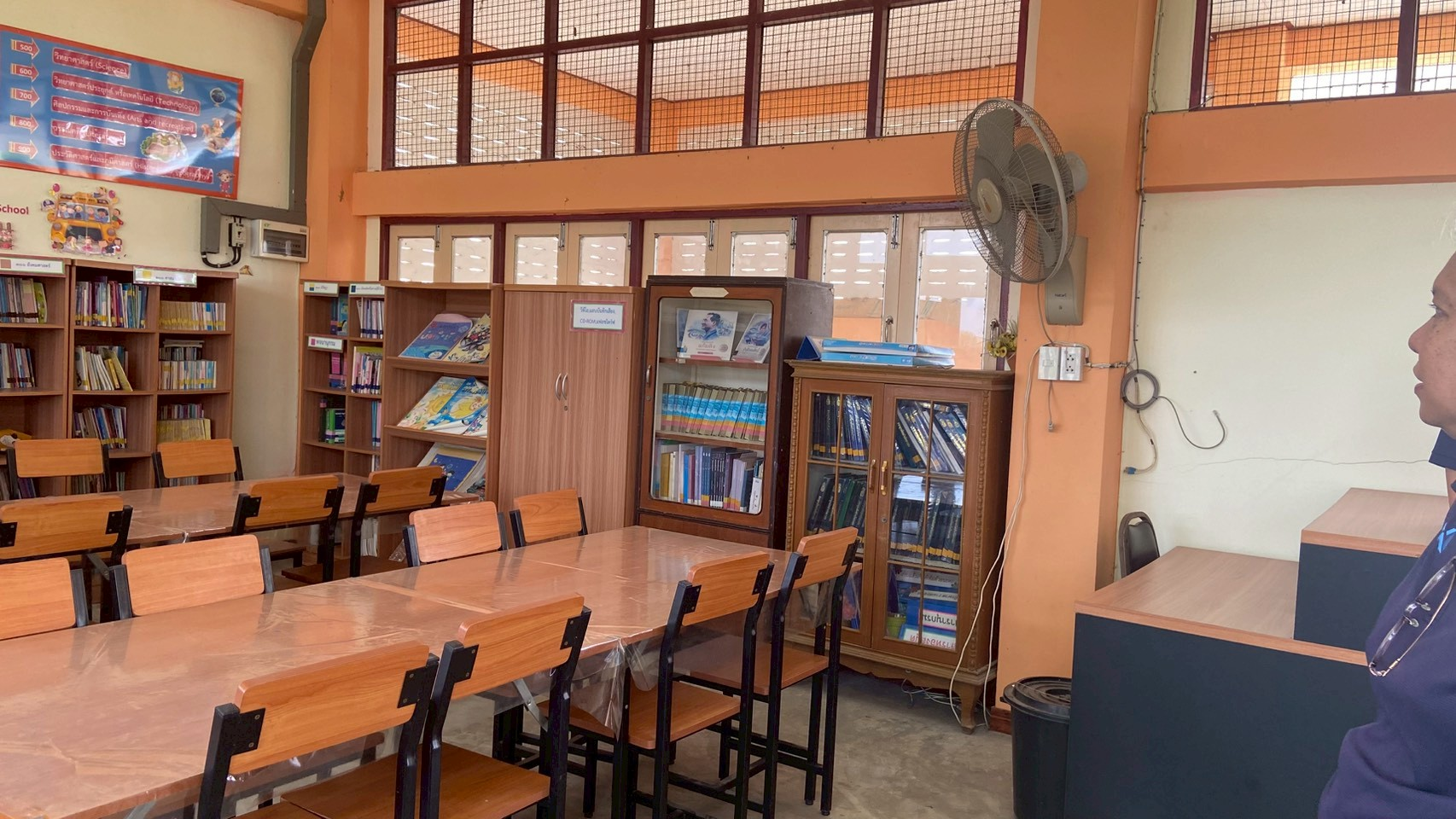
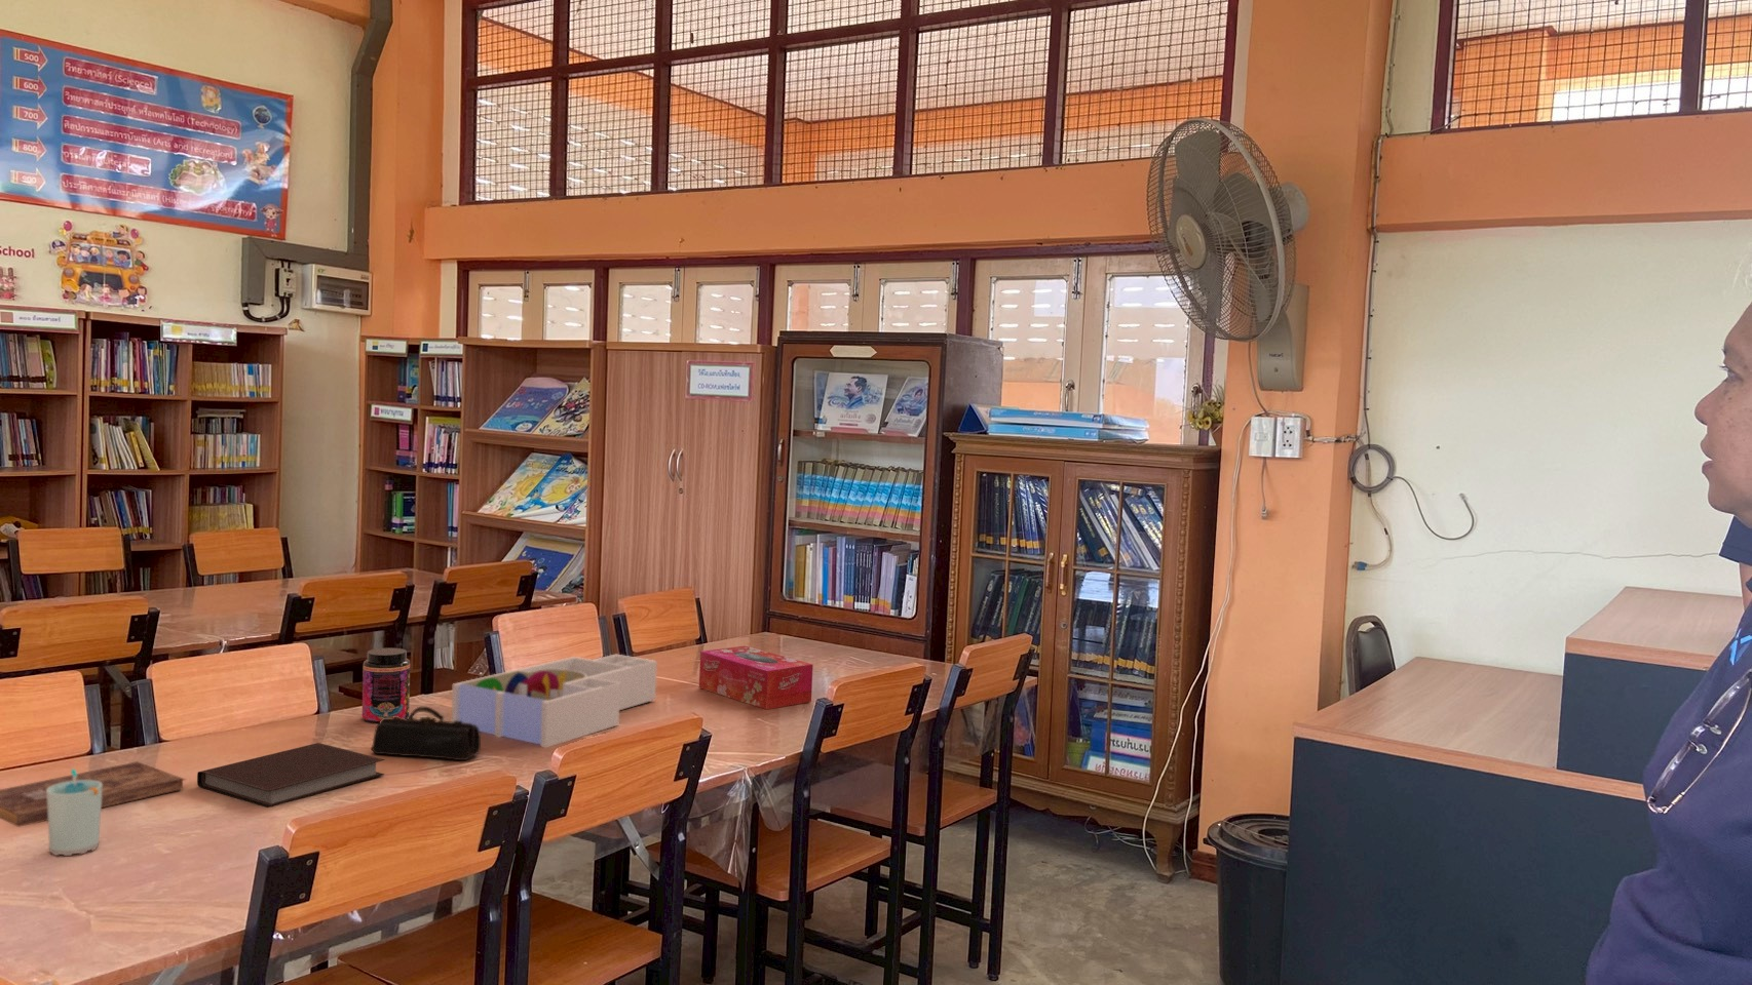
+ desk organizer (574, 695)
+ cup (75, 811)
+ tissue box (754, 676)
+ bible (85, 779)
+ jar (386, 684)
+ pencil case (427, 730)
+ notebook (292, 772)
